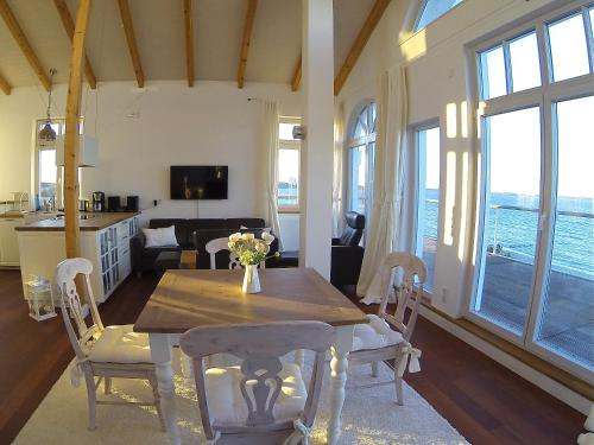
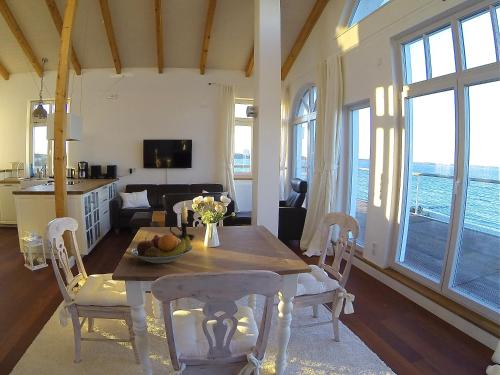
+ fruit bowl (162, 246)
+ candle holder (182, 219)
